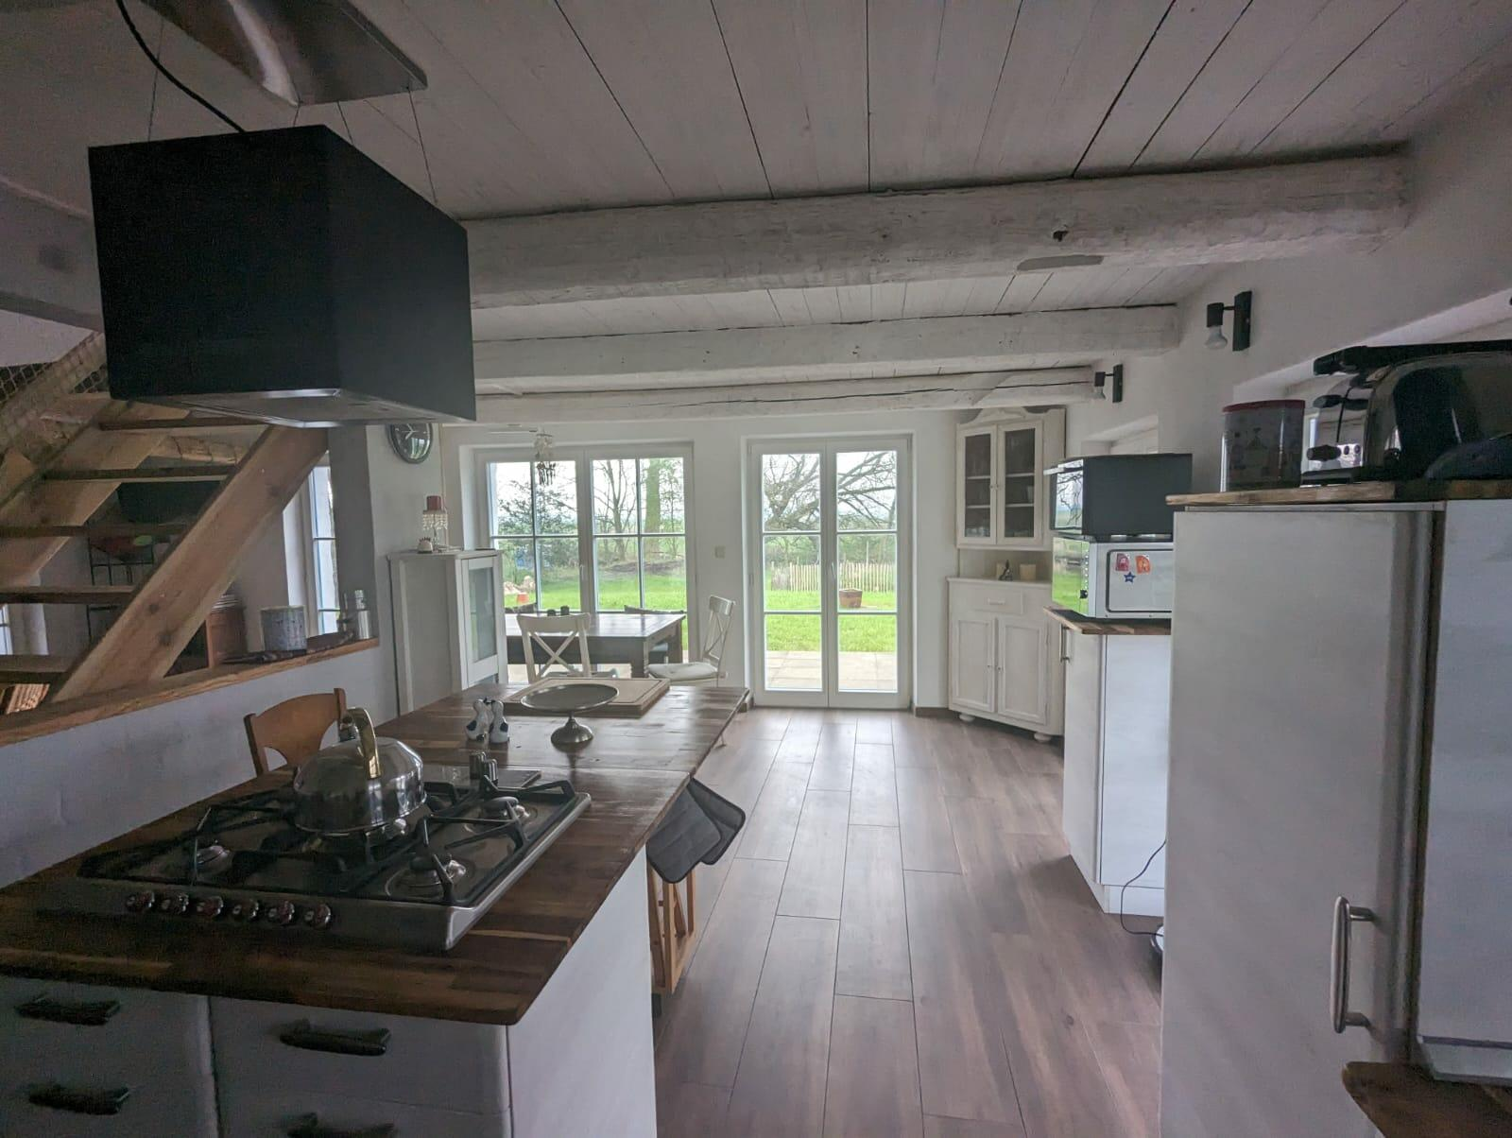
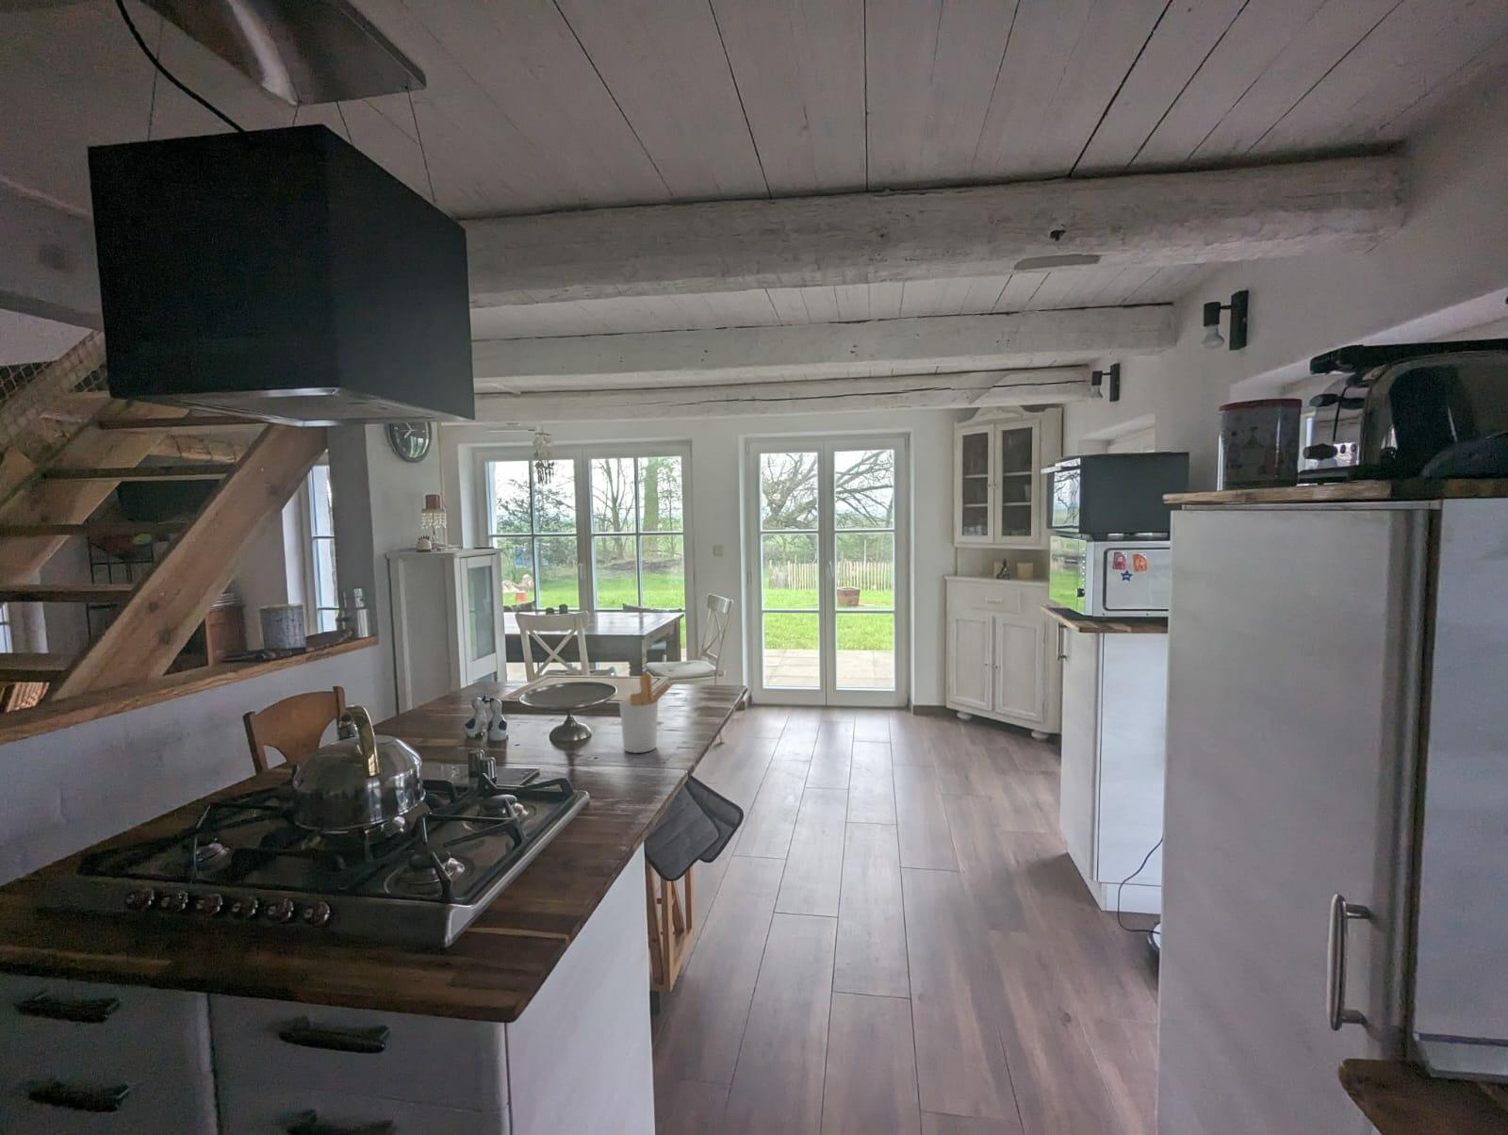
+ utensil holder (648, 713)
